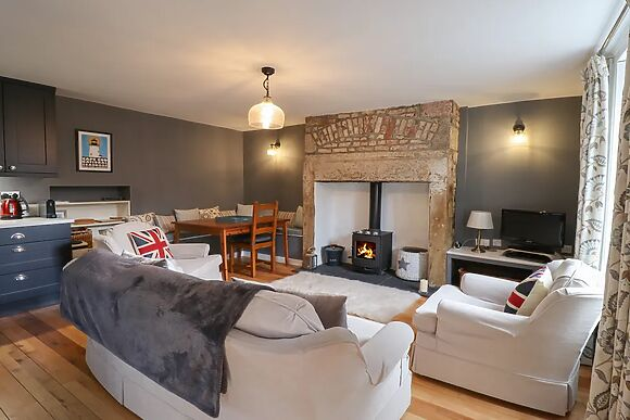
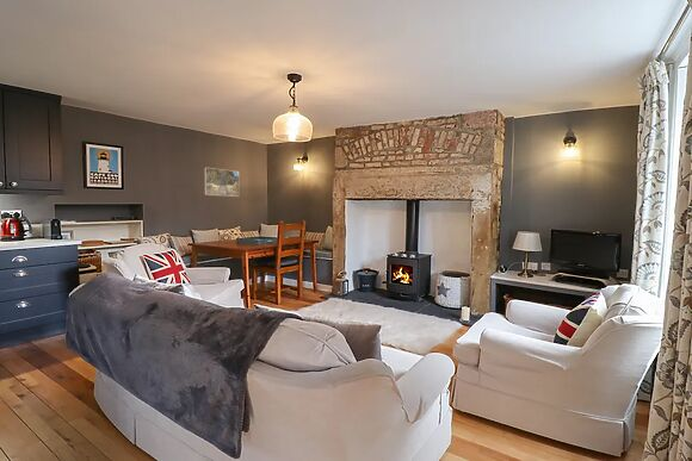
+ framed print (222, 182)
